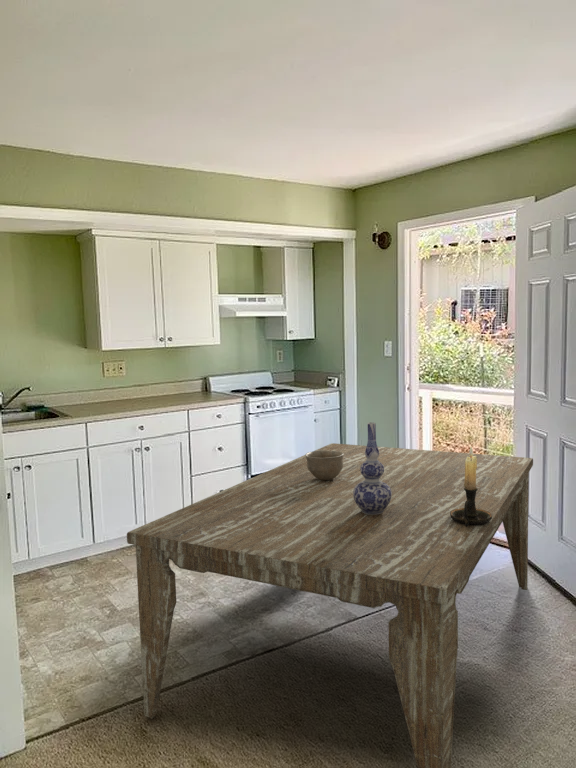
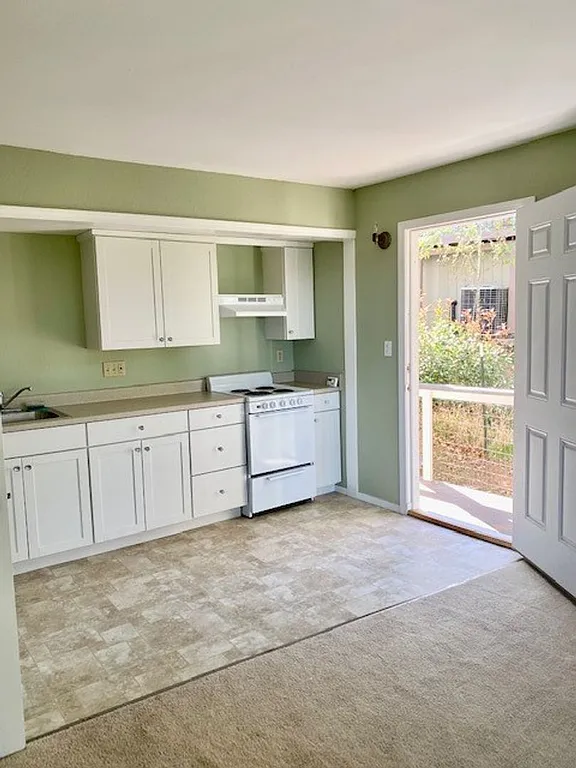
- dining table (368, 565)
- vase (372, 467)
- bowl (324, 466)
- candle holder (469, 484)
